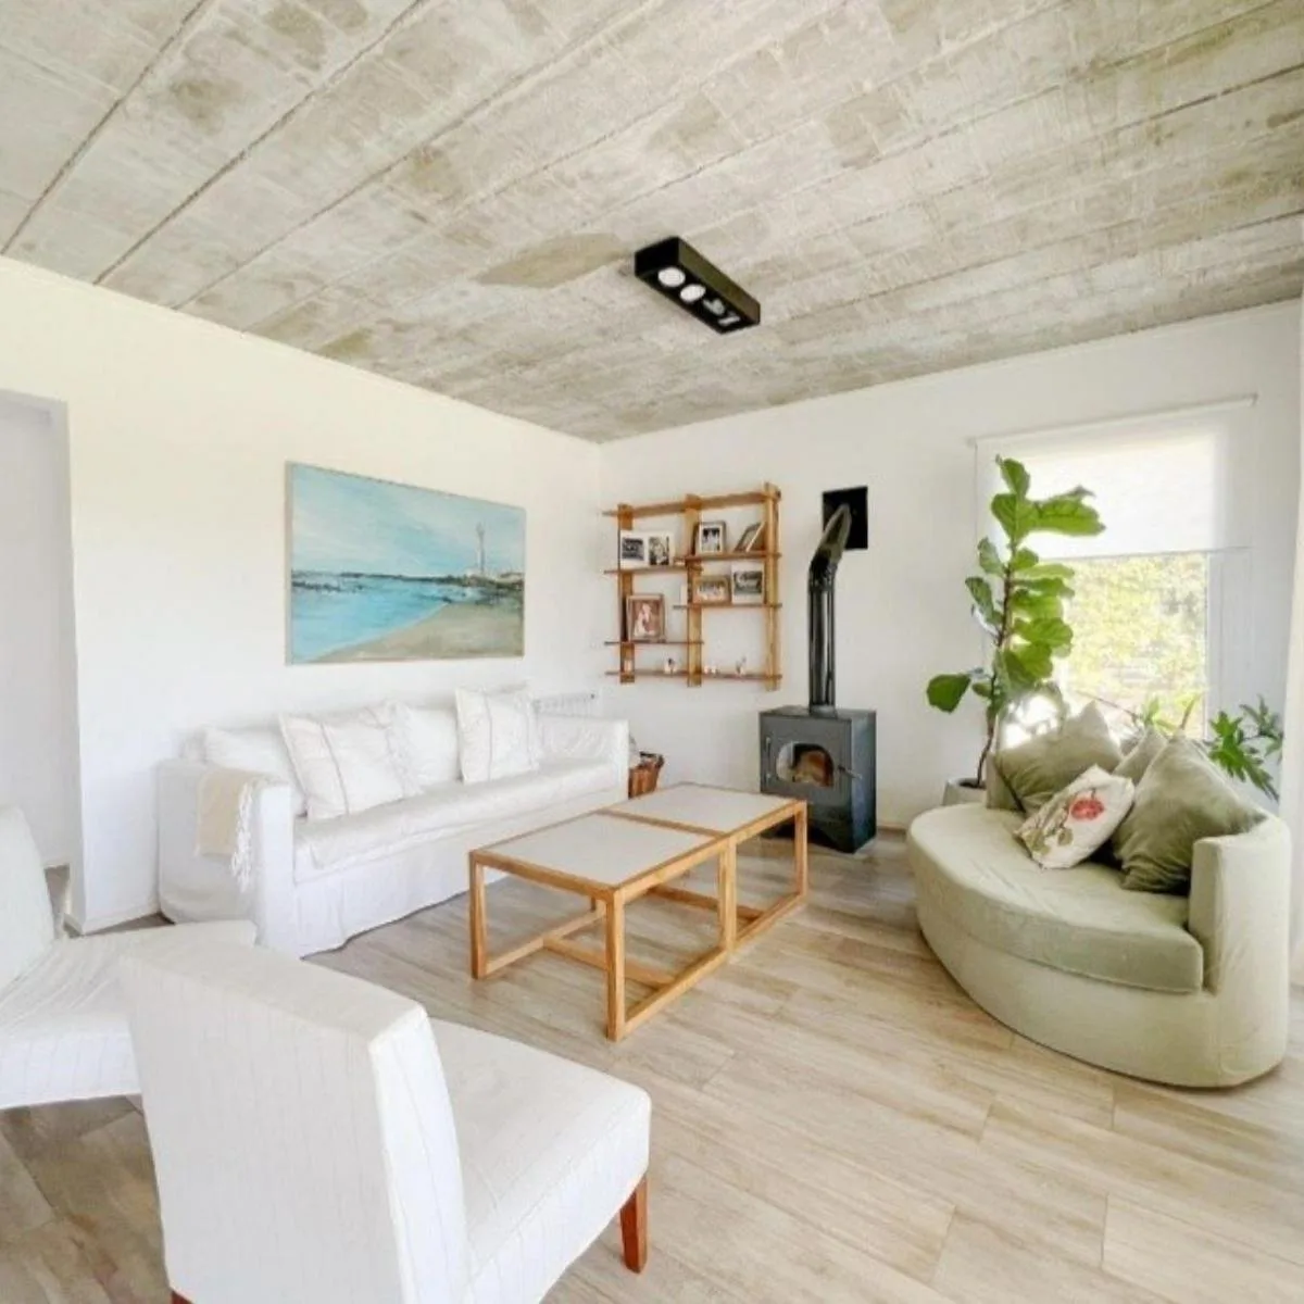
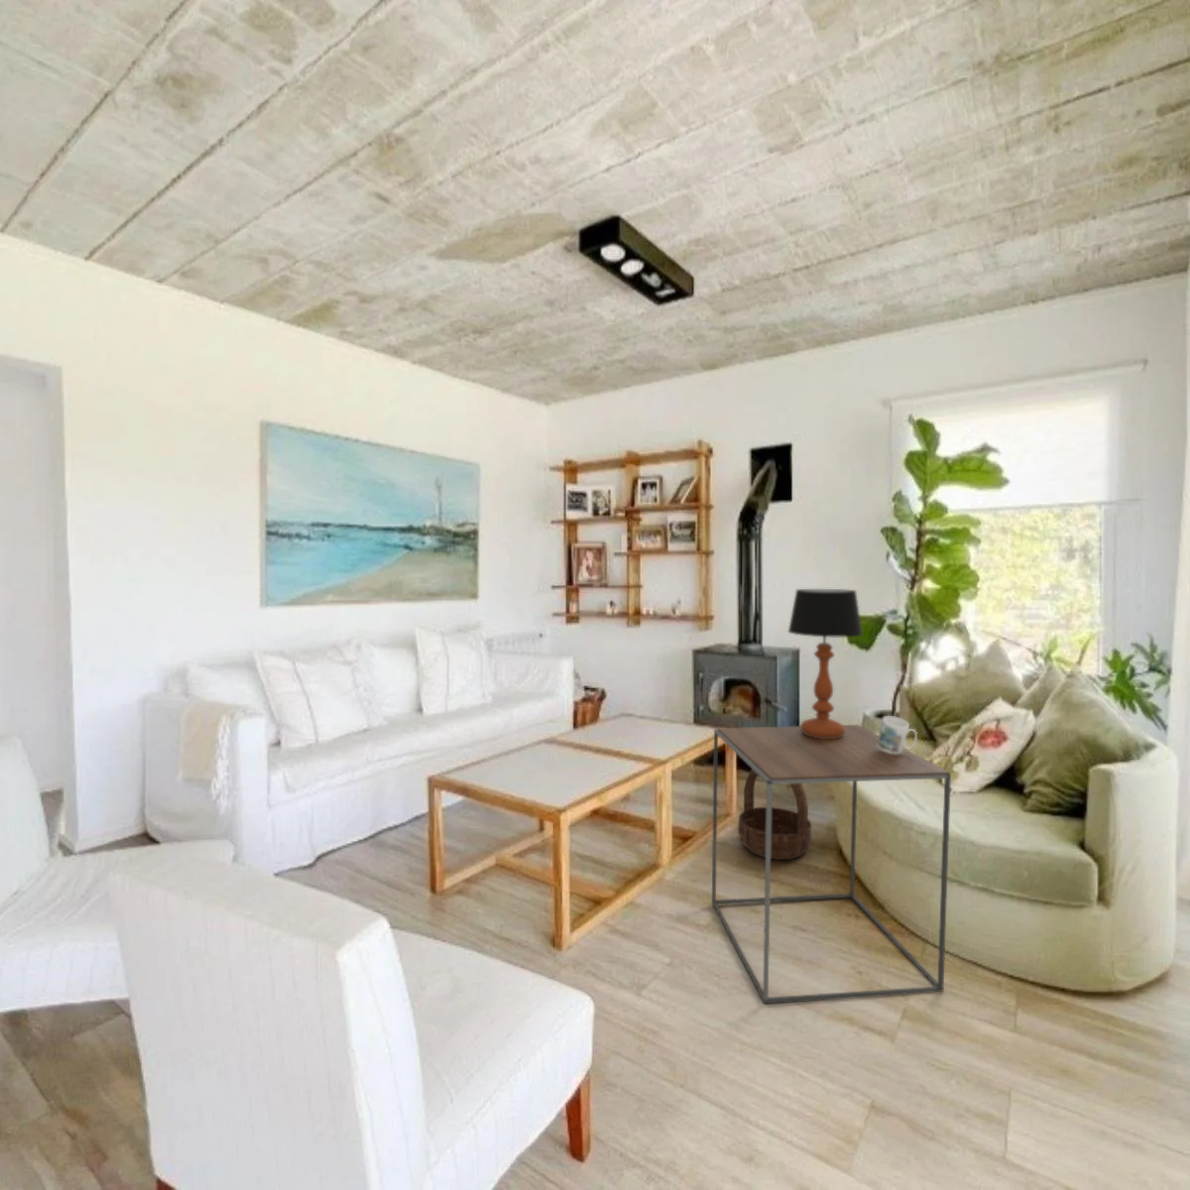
+ table lamp (823, 661)
+ mug (897, 733)
+ side table (851, 846)
+ basket (774, 807)
